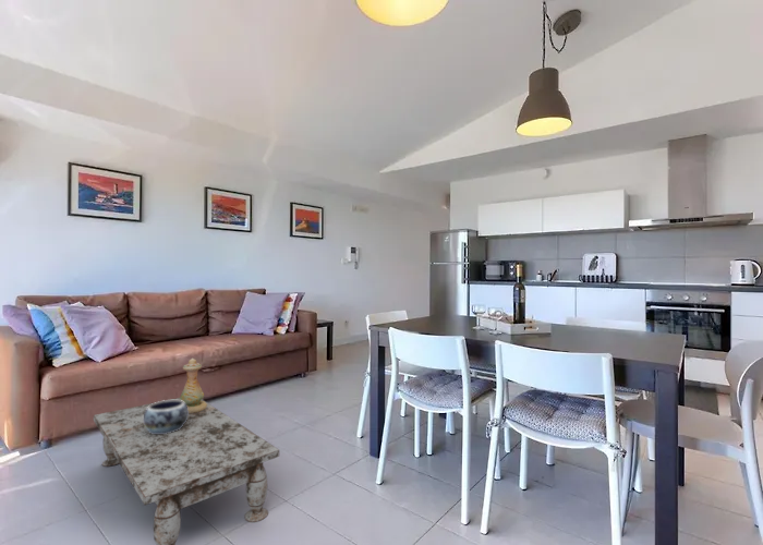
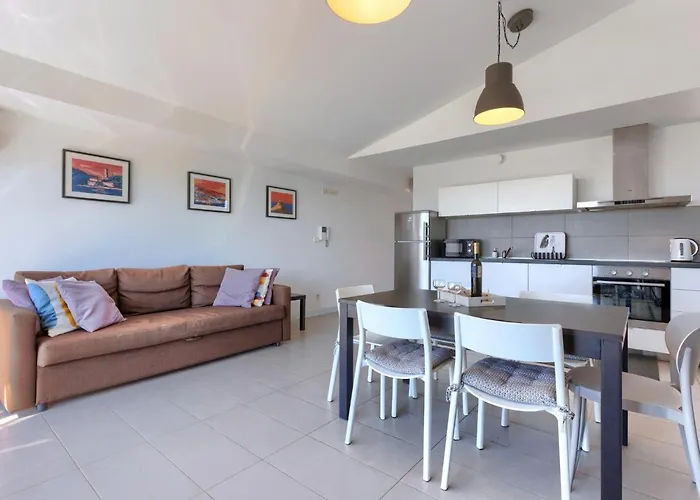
- coffee table (175, 458)
- decorative bowl (166, 415)
- vase (192, 384)
